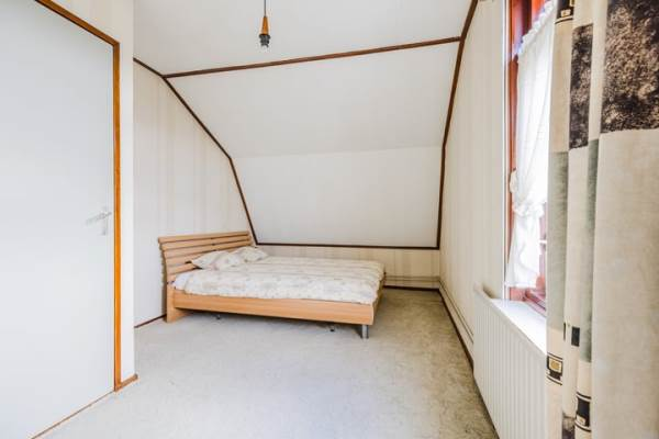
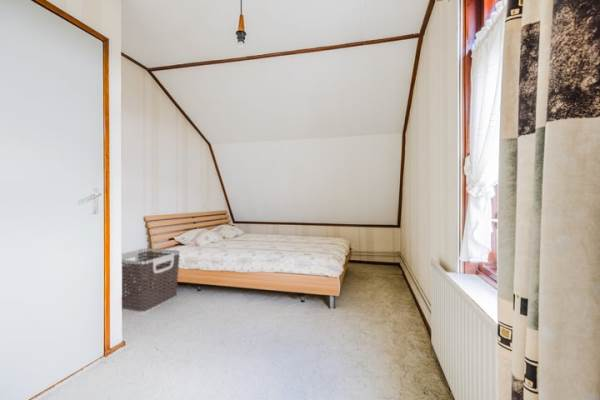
+ clothes hamper (145, 278)
